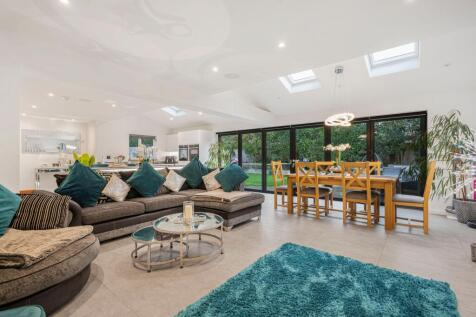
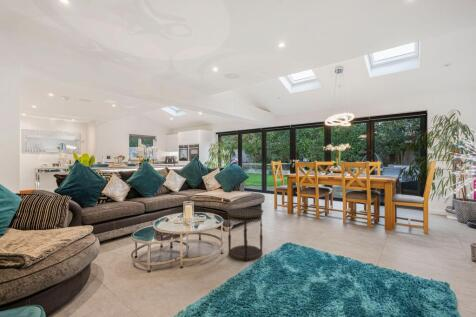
+ side table (245, 232)
